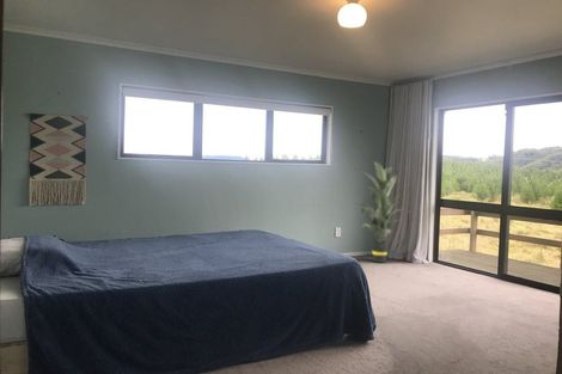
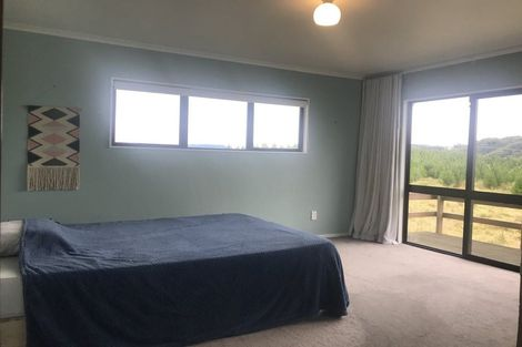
- indoor plant (377, 210)
